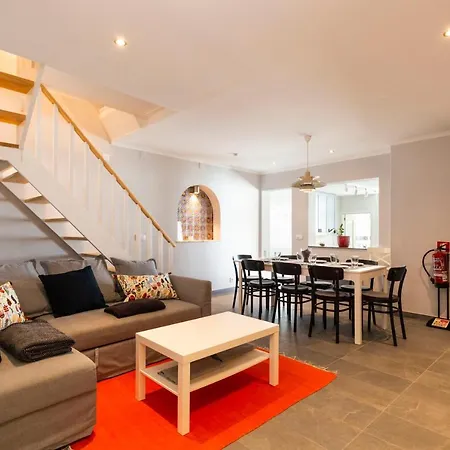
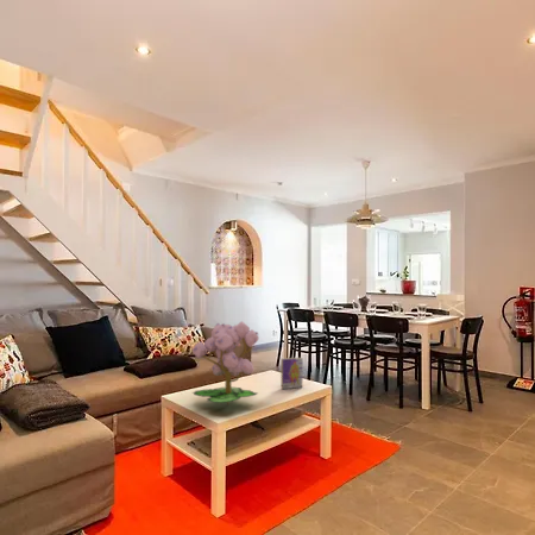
+ decorative plant (225, 361)
+ book (291, 372)
